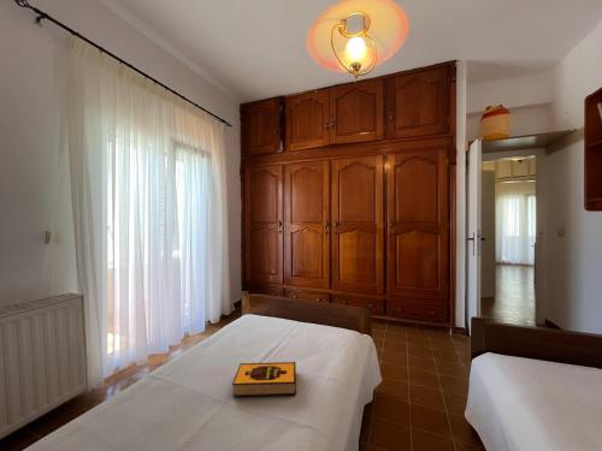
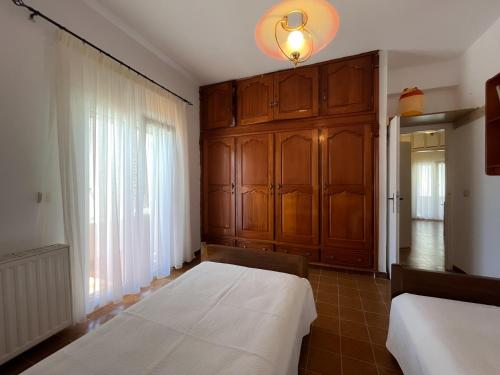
- hardback book (266, 376)
